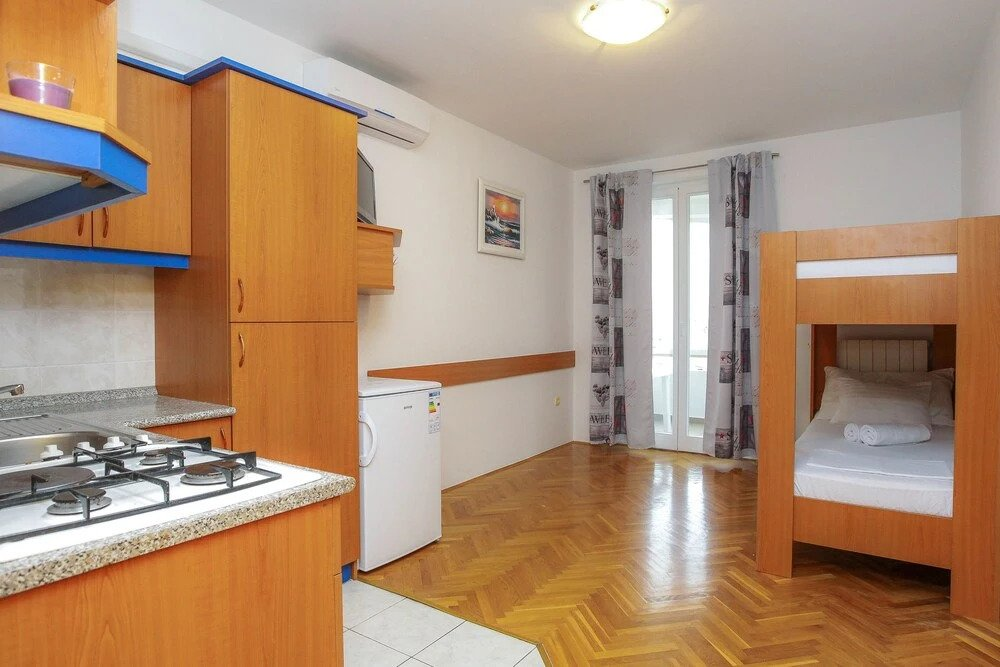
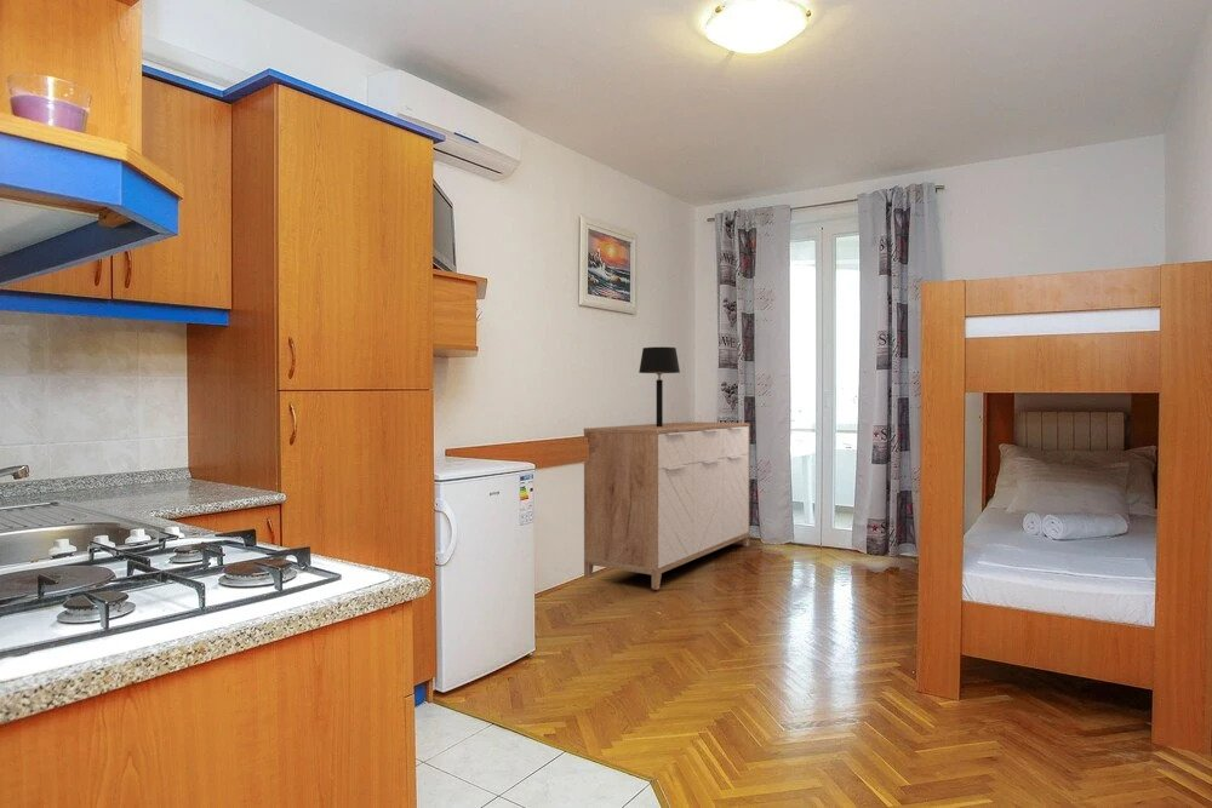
+ sideboard (675, 493)
+ table lamp (659, 386)
